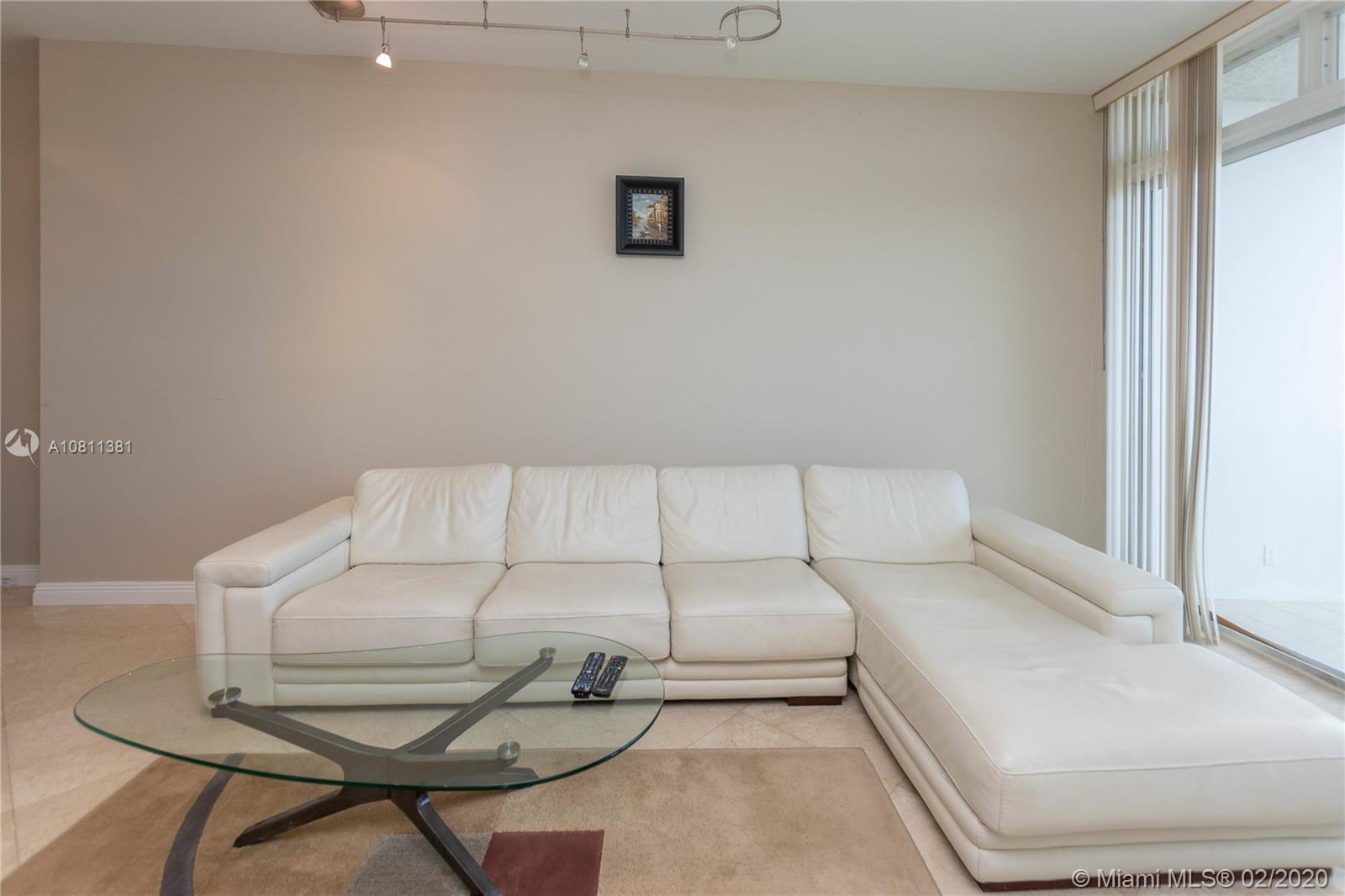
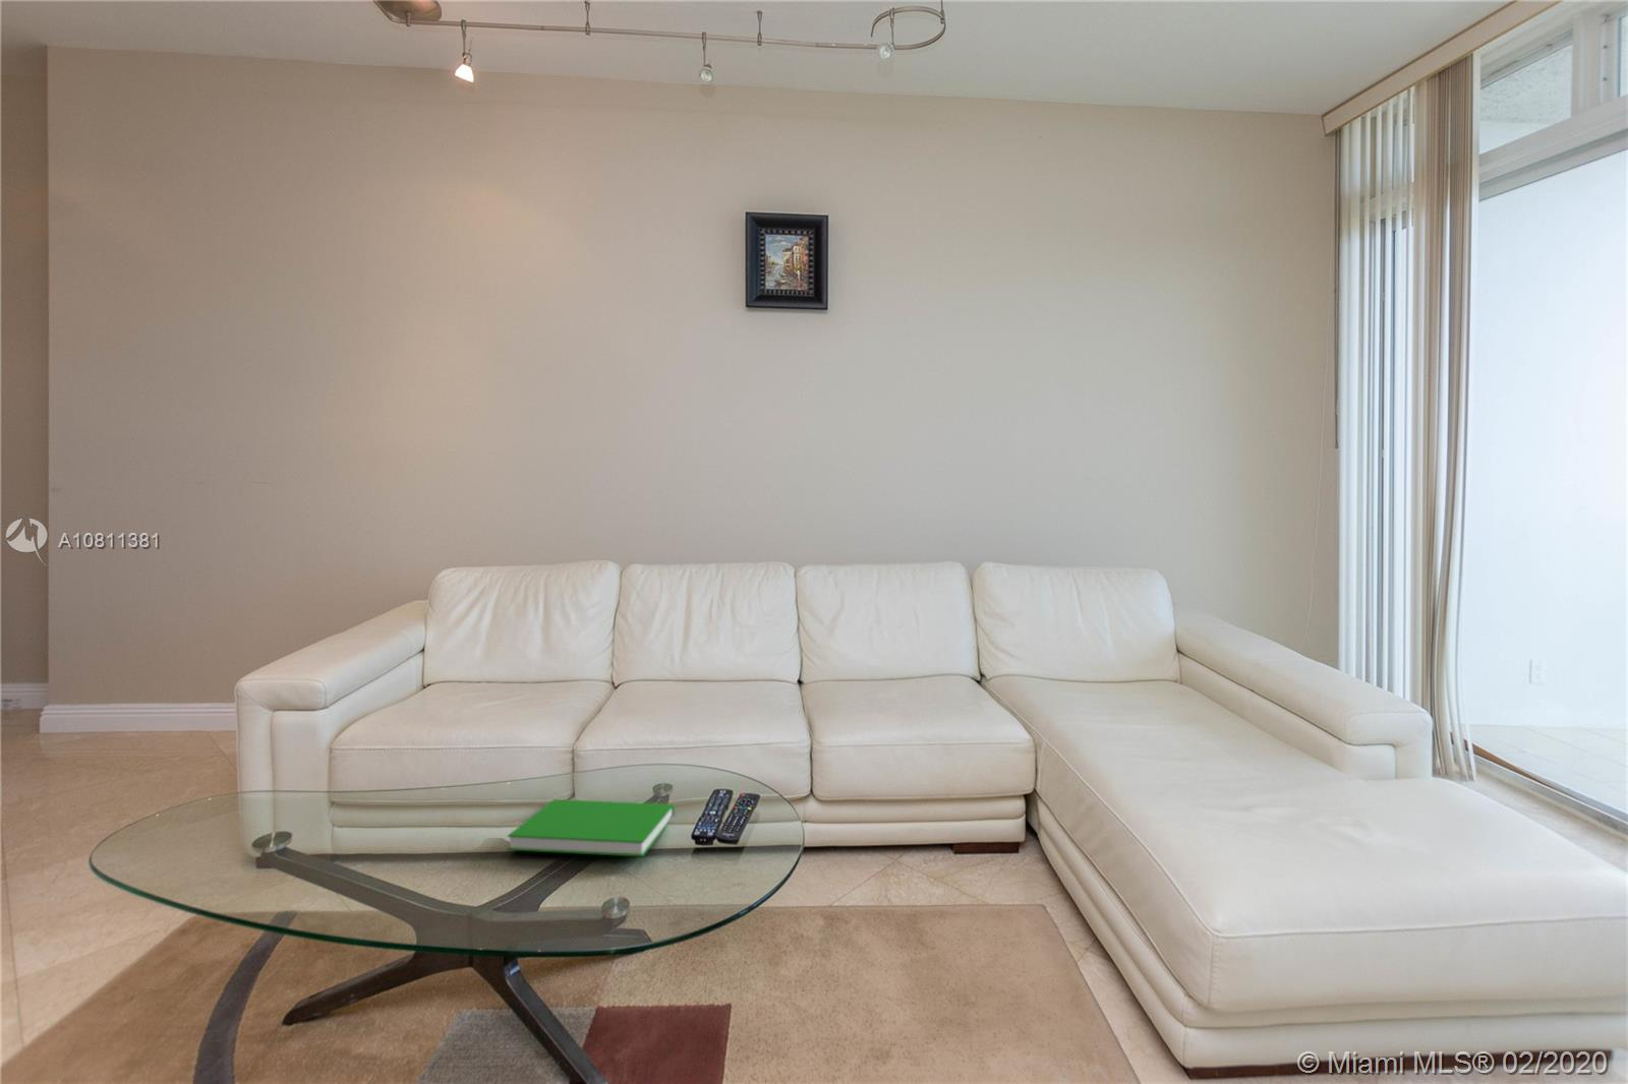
+ book (596, 825)
